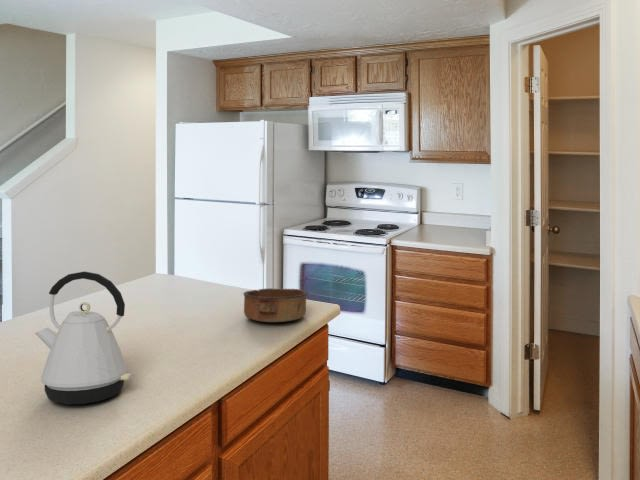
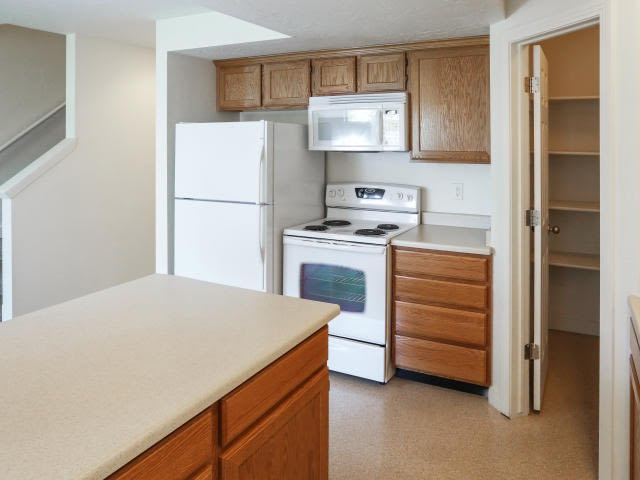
- bowl (275, 305)
- kettle (82, 333)
